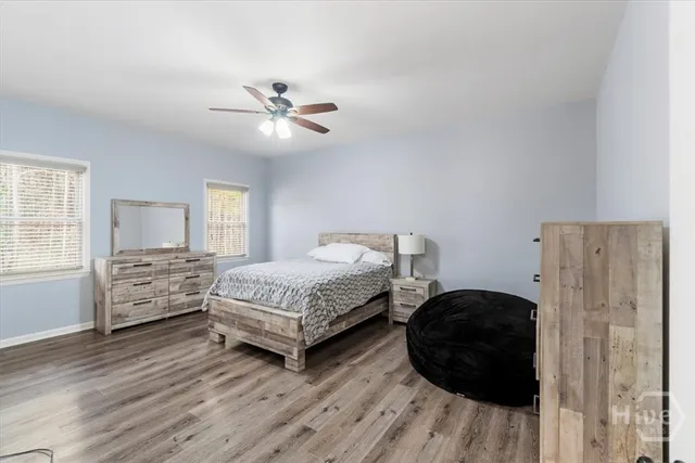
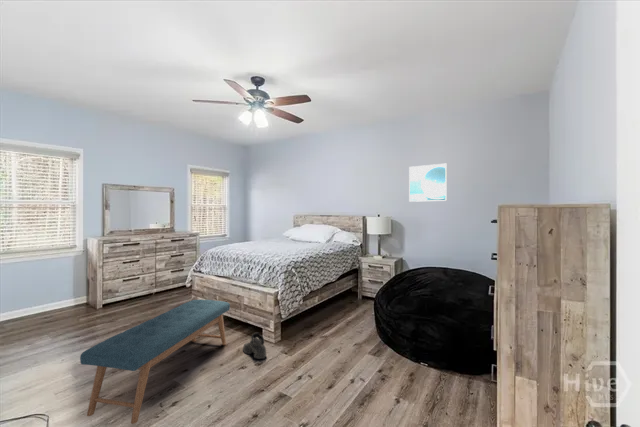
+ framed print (427, 183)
+ bench (171, 345)
+ shoe (254, 342)
